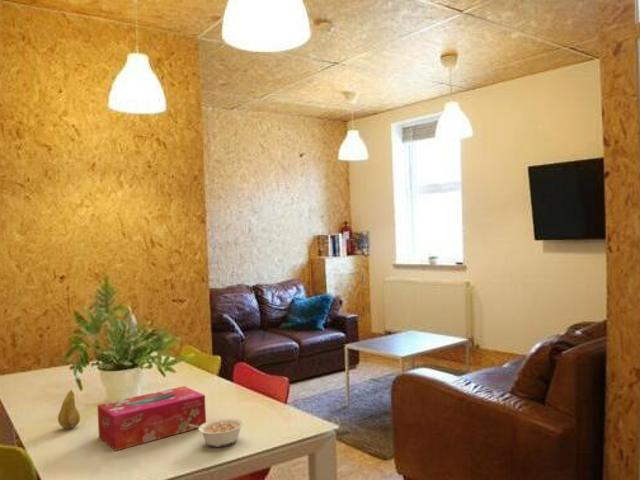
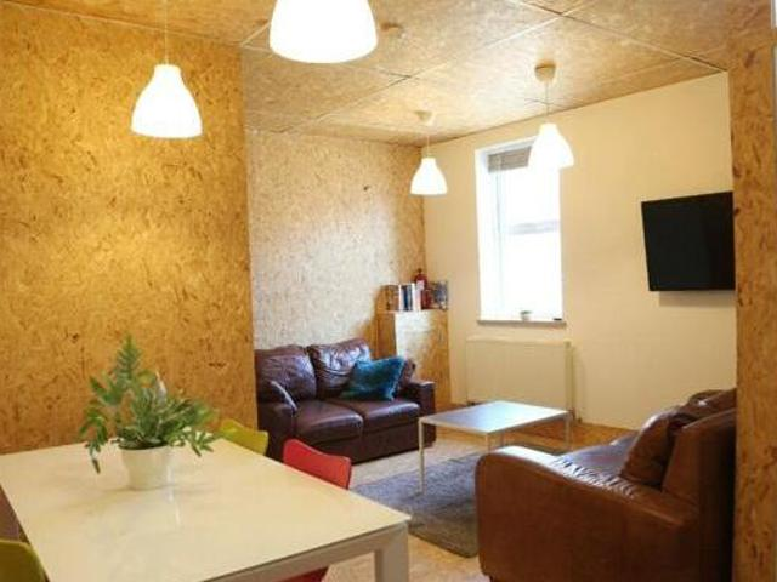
- legume (220, 432)
- tissue box (152, 415)
- fruit (68, 409)
